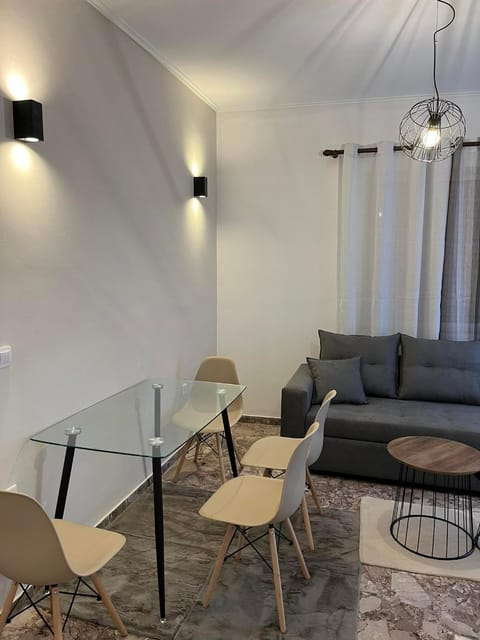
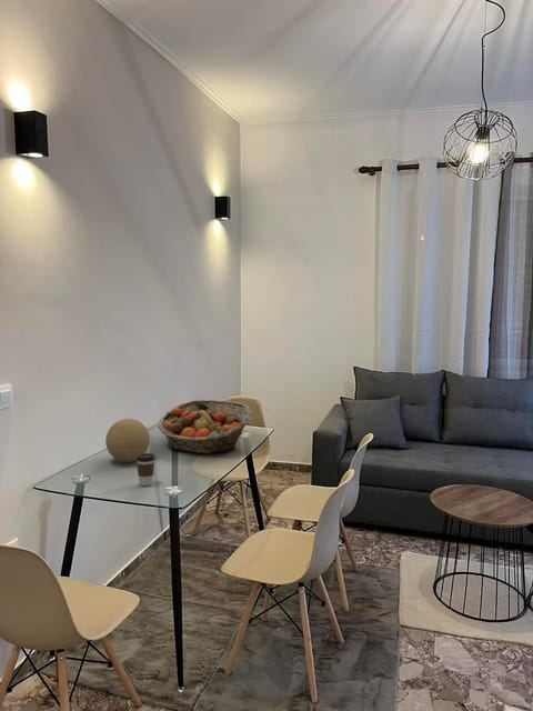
+ coffee cup (145, 469)
+ fruit basket (204, 425)
+ decorative ball (128, 440)
